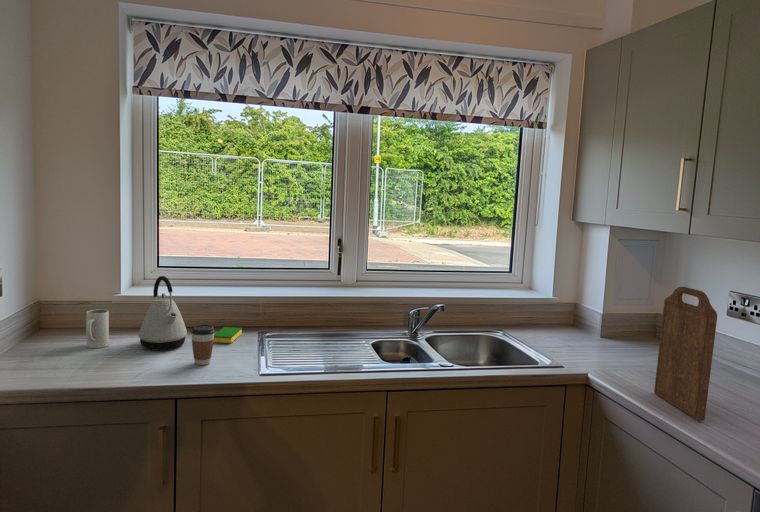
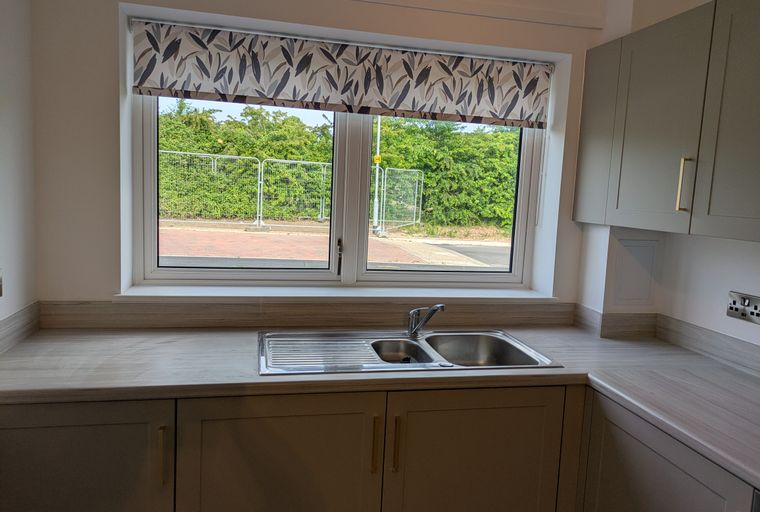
- cutting board (684, 348)
- dish sponge (227, 334)
- mug (95, 329)
- kettle (163, 311)
- coffee cup (202, 345)
